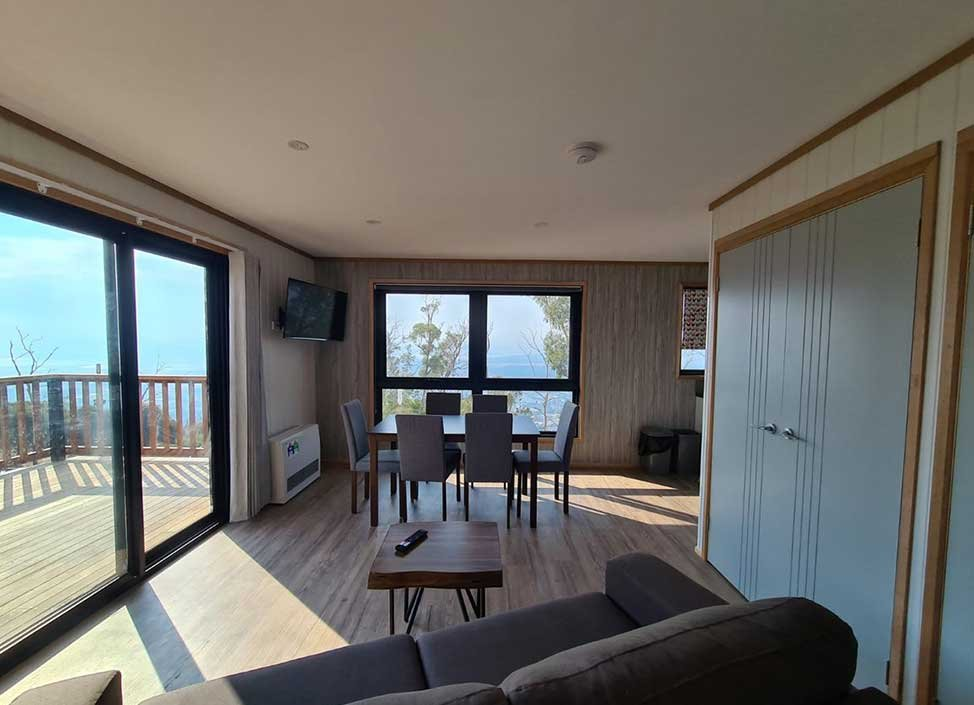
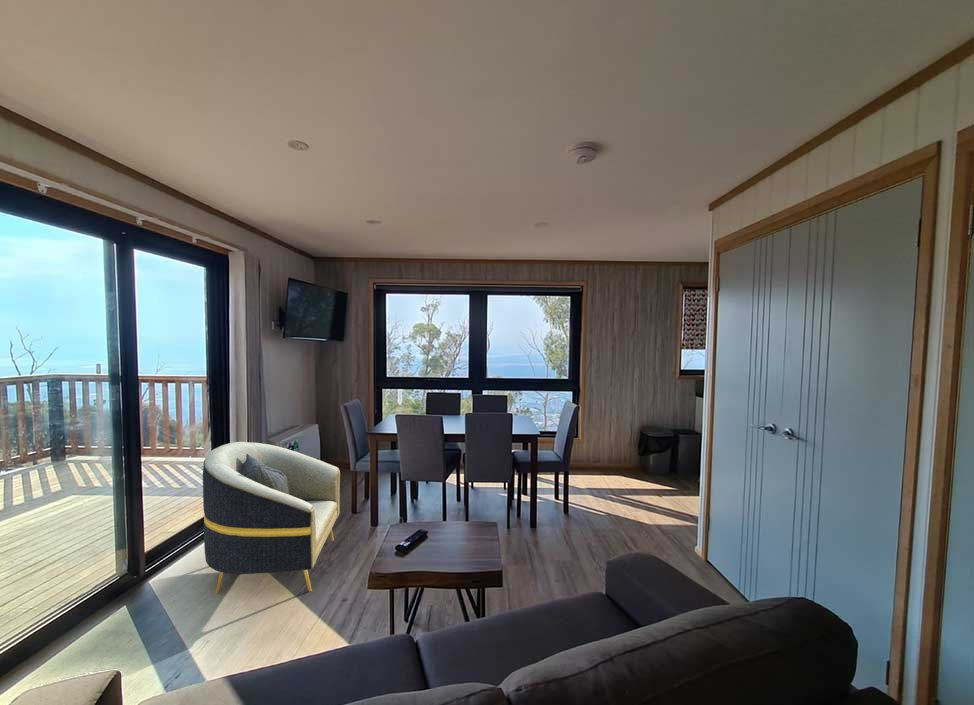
+ armchair (272, 506)
